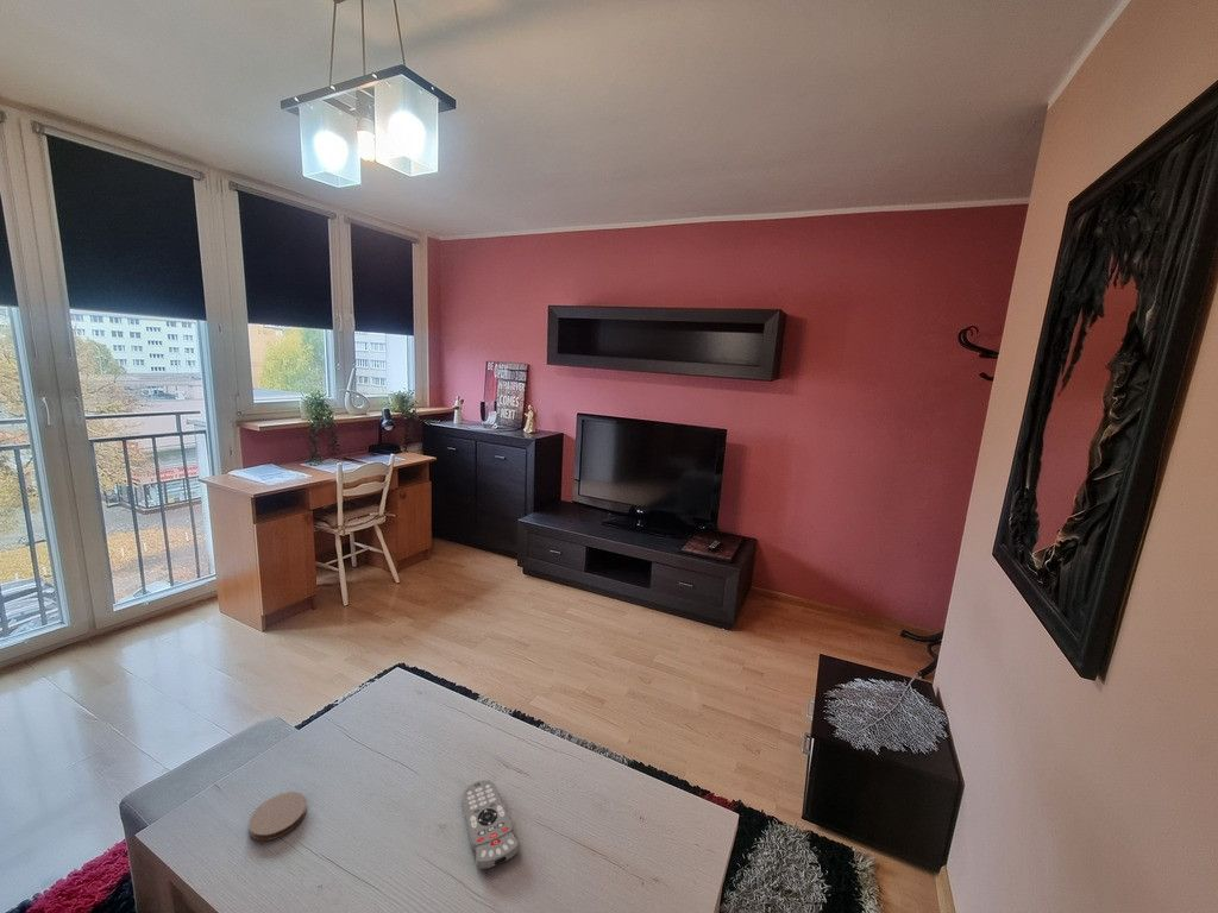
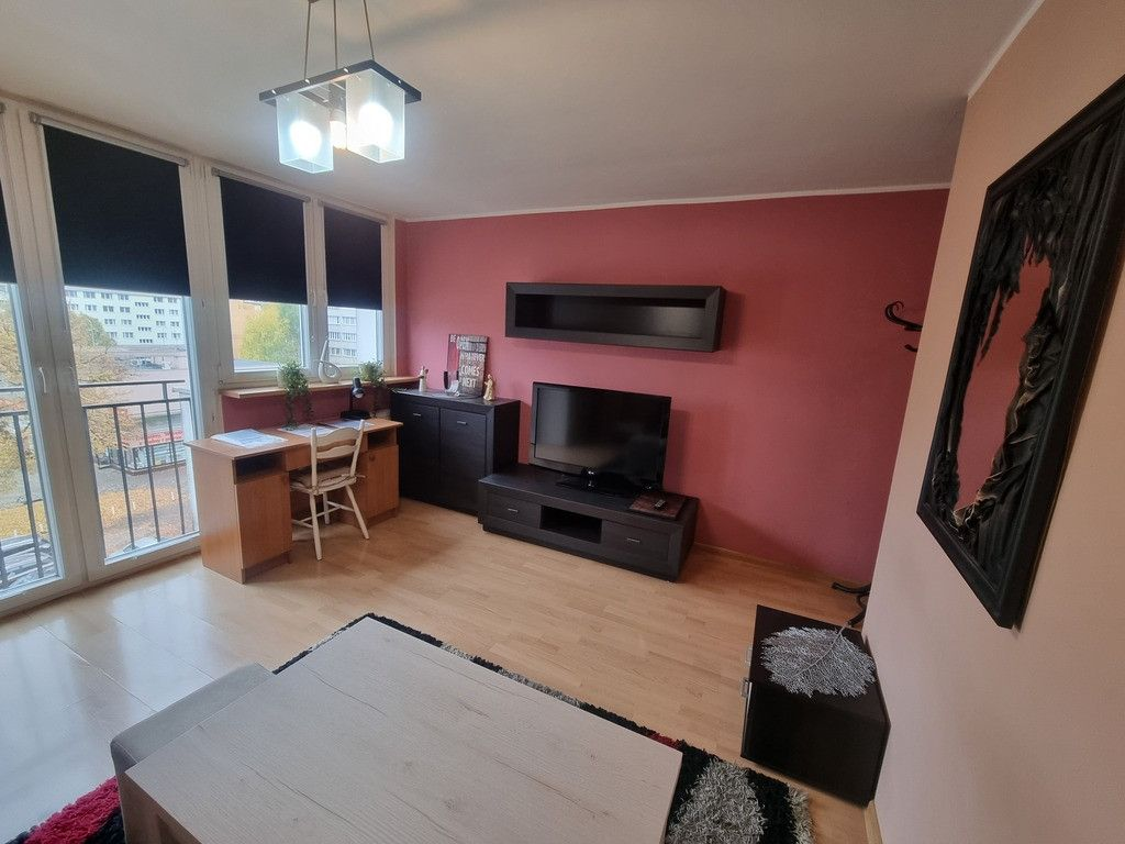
- coaster (278, 814)
- remote control (486, 819)
